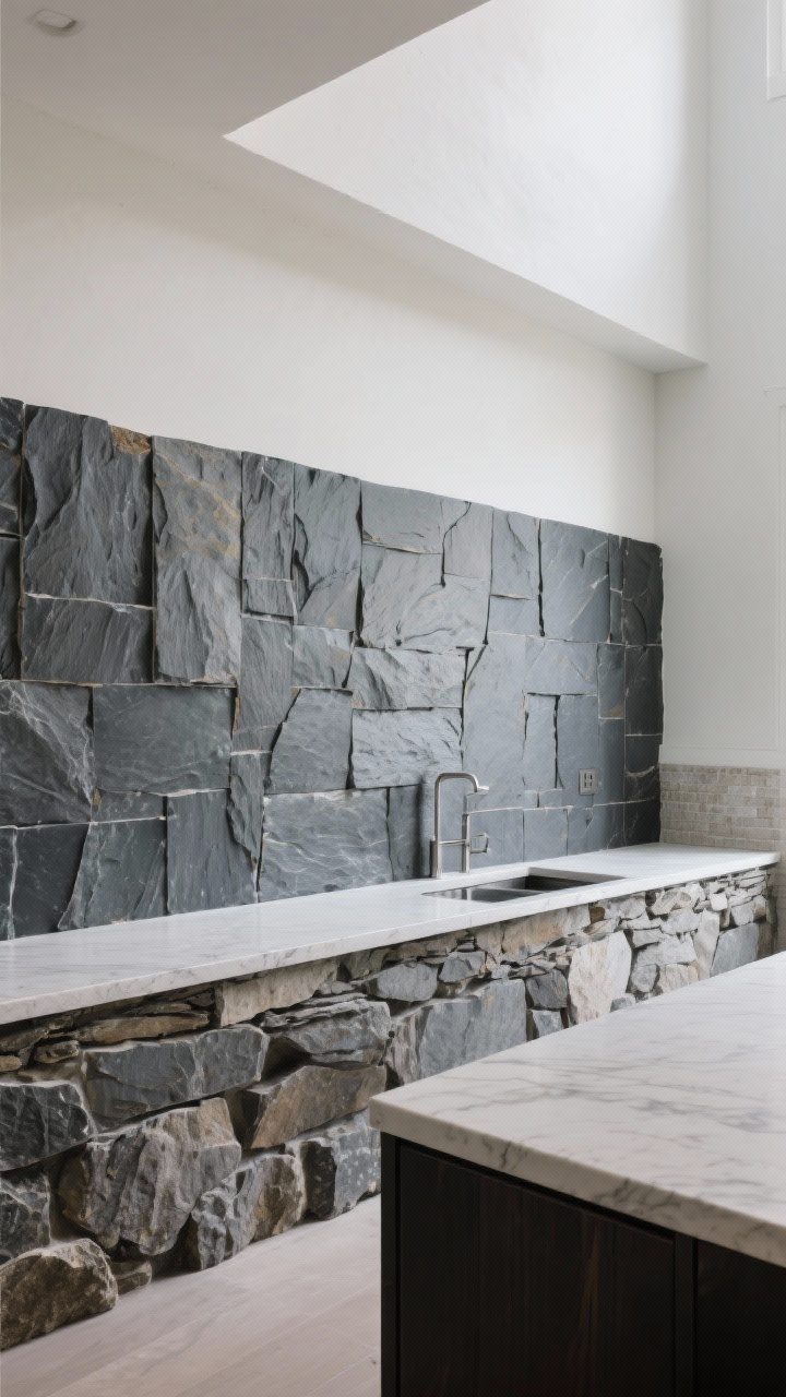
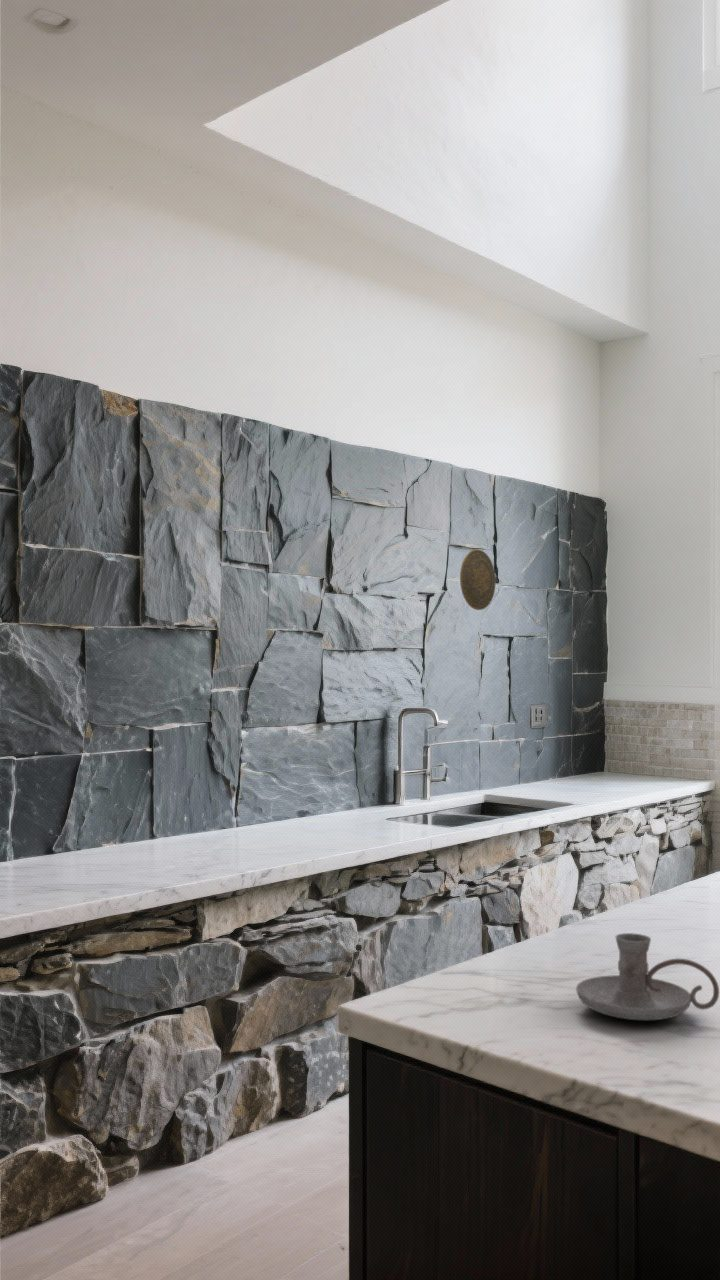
+ decorative plate (480, 579)
+ candle holder (646, 976)
